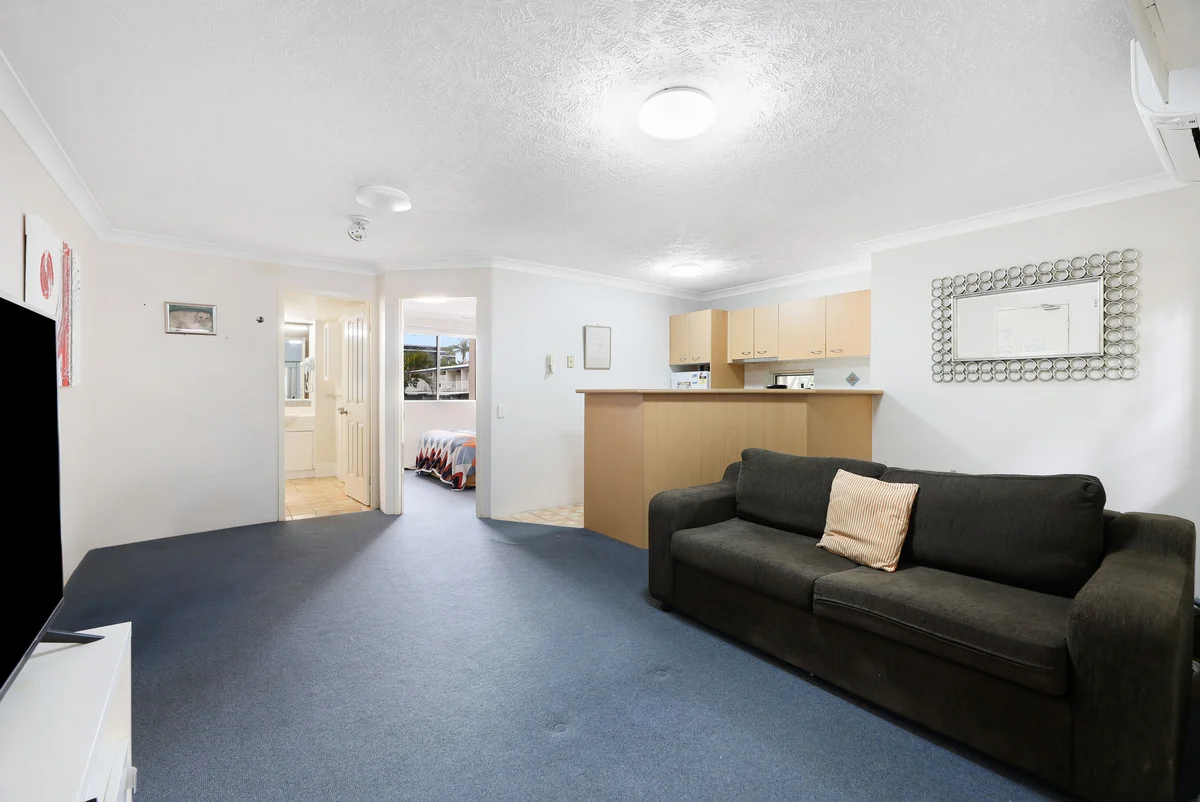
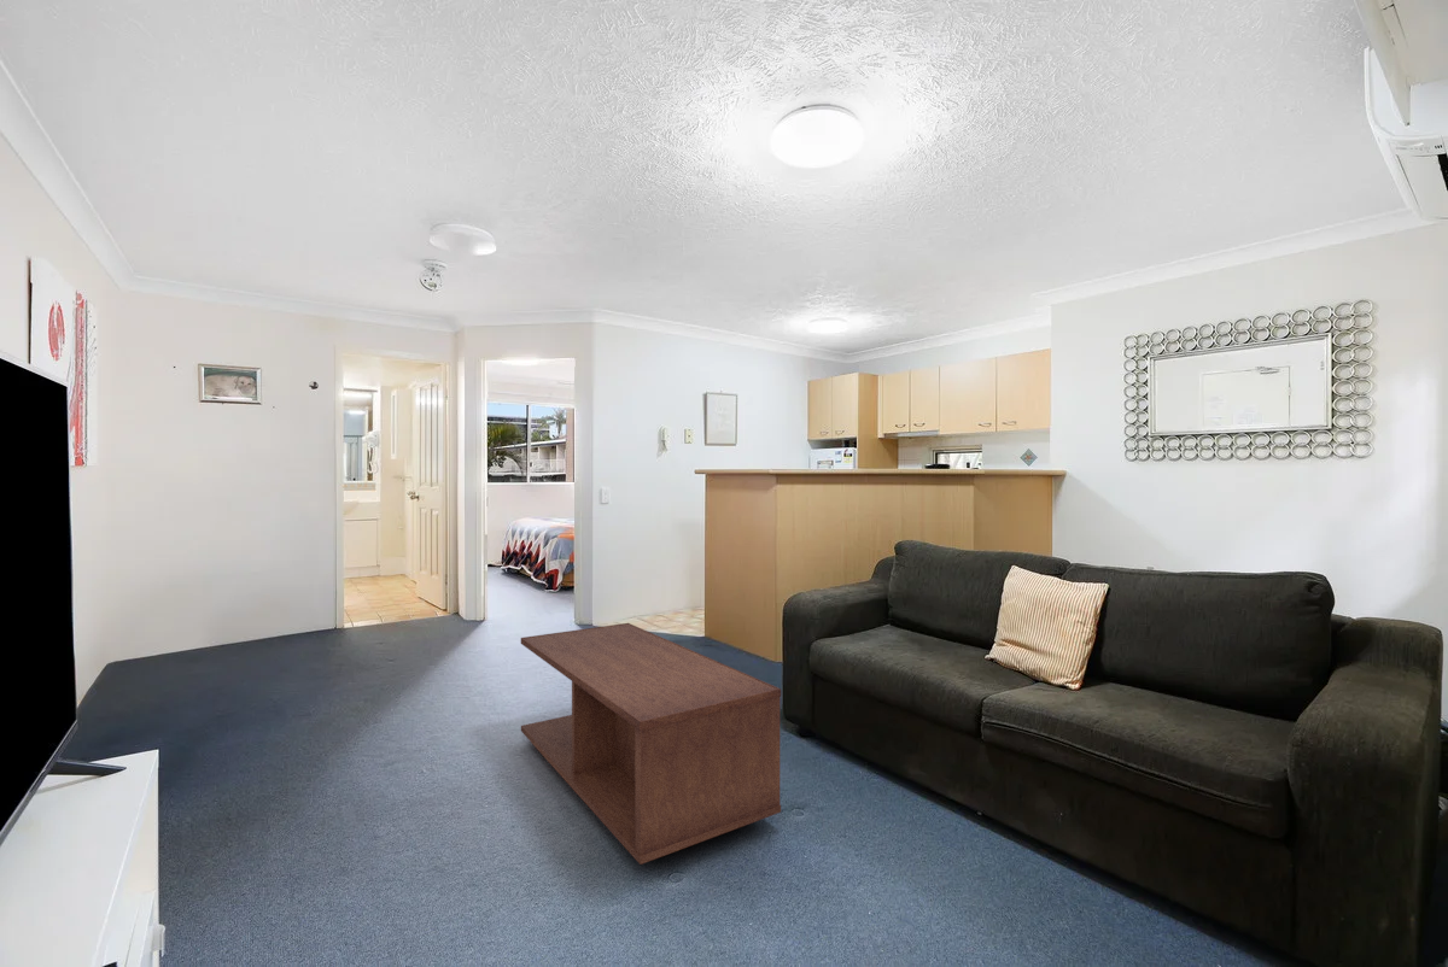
+ coffee table (632, 719)
